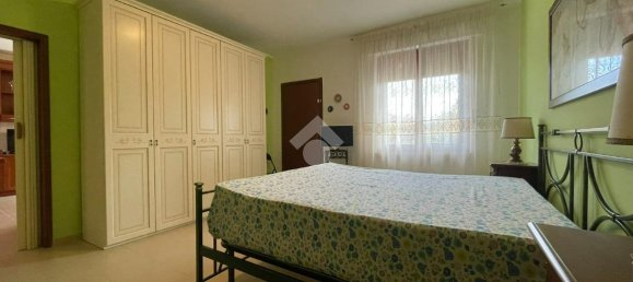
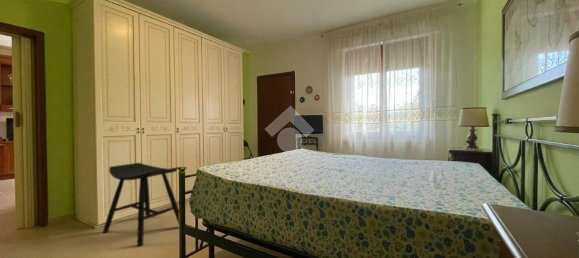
+ stool (144, 198)
